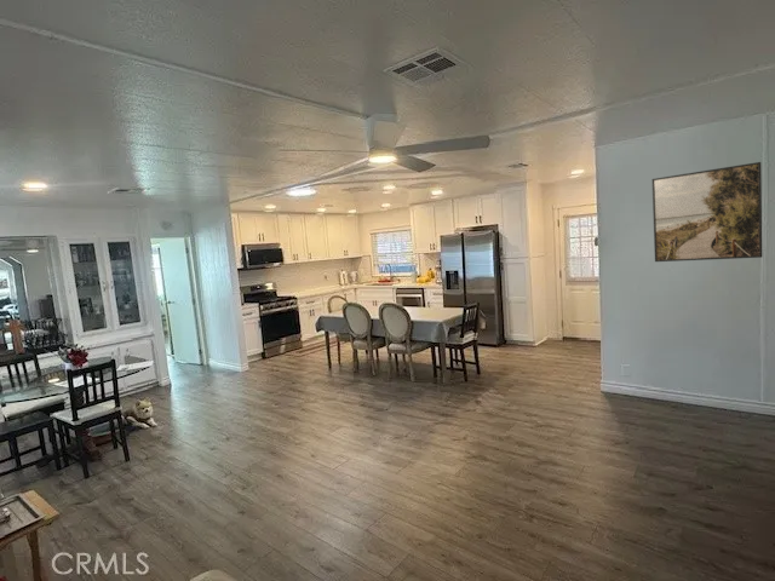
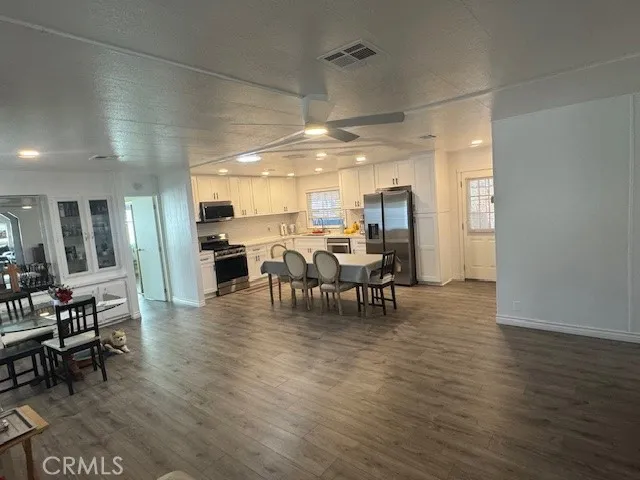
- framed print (704, 215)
